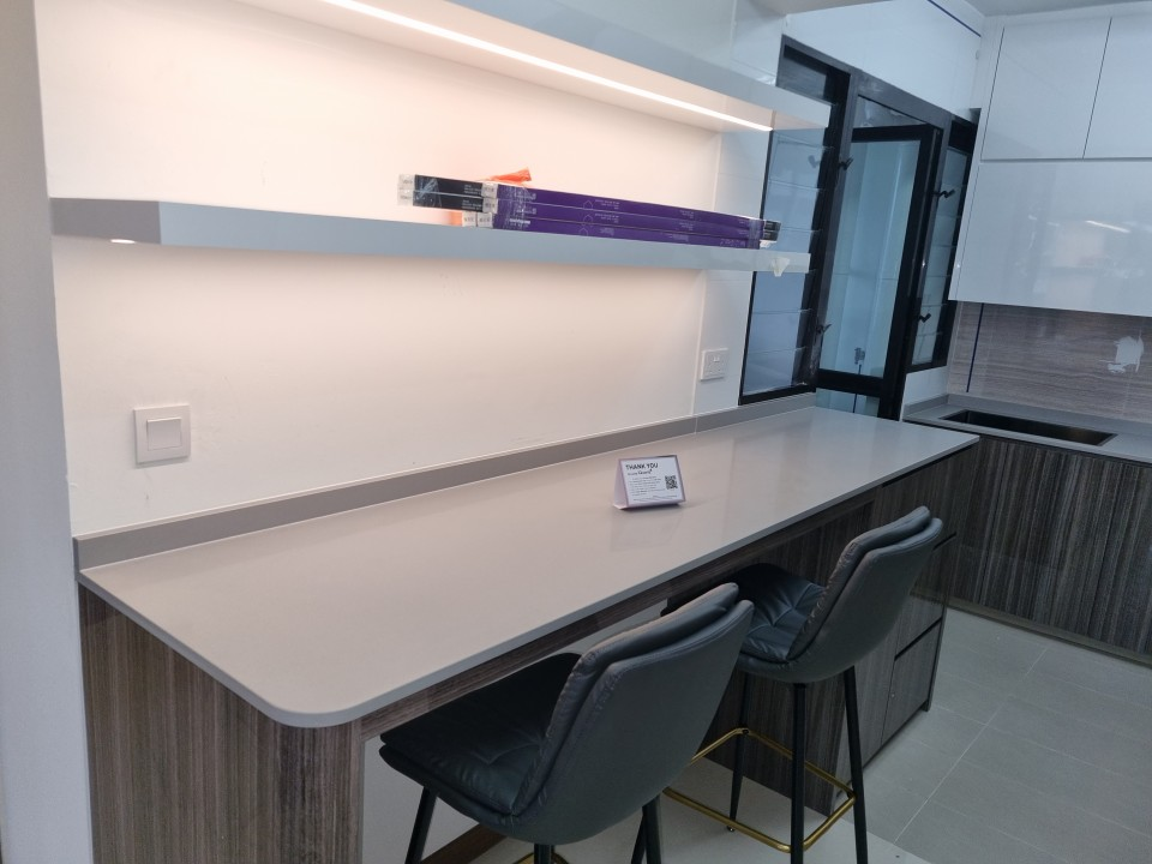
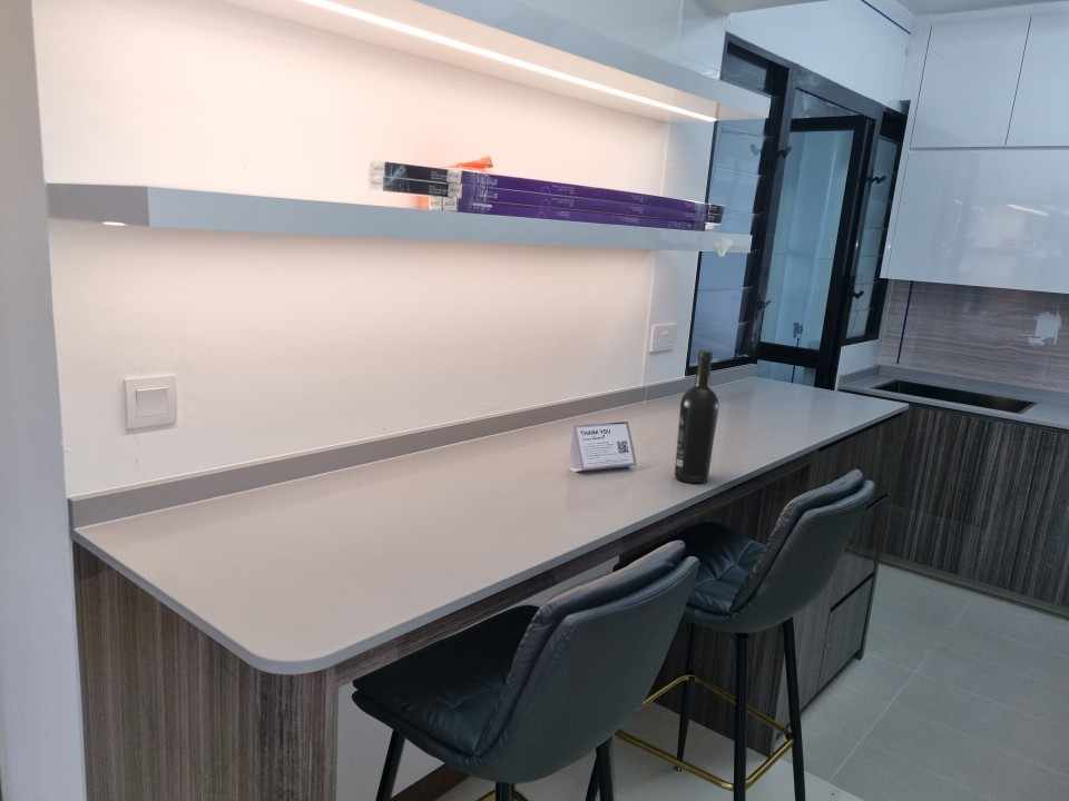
+ wine bottle (698, 415)
